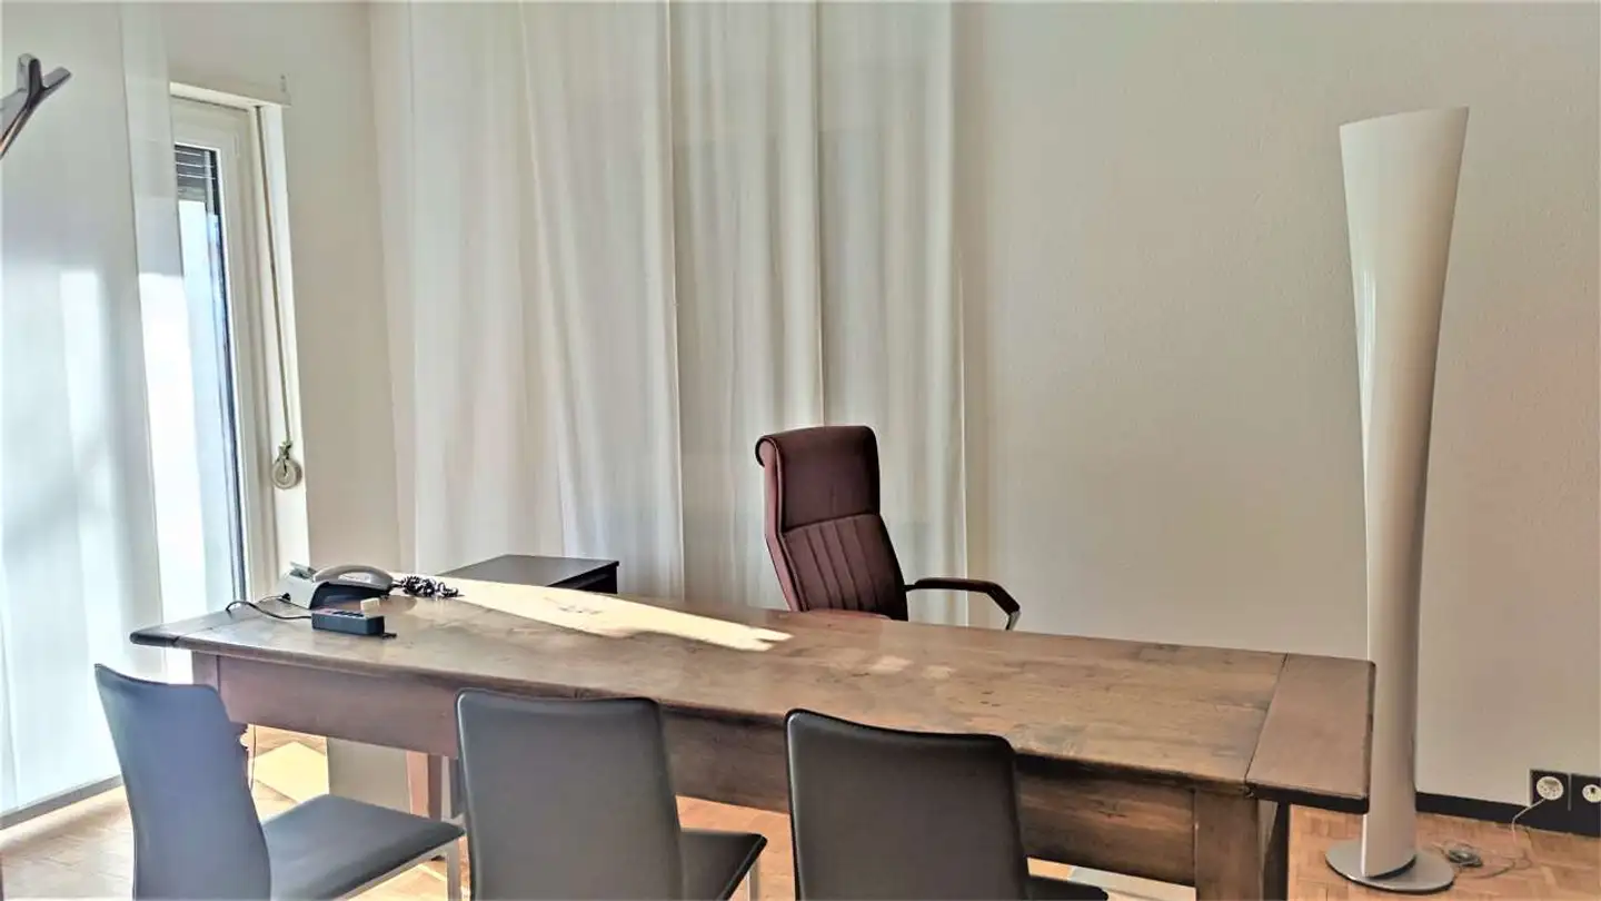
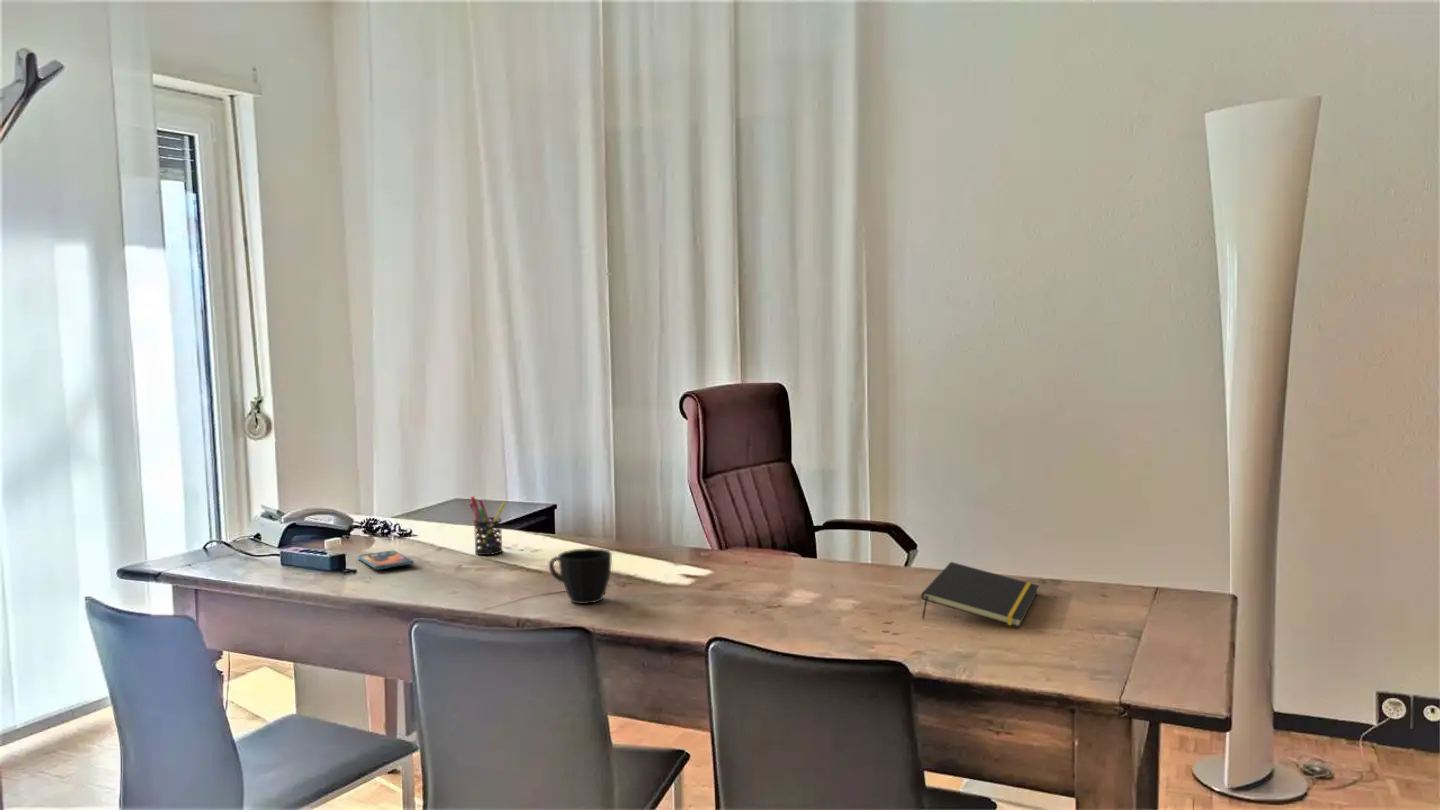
+ pen holder (485, 524)
+ smartphone (385, 559)
+ notepad (982, 592)
+ cup (583, 576)
